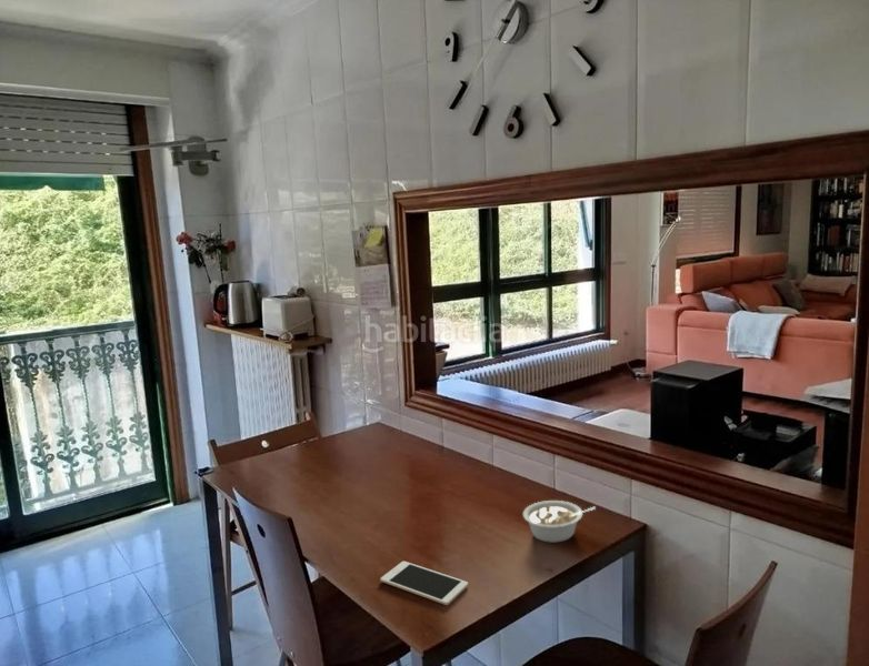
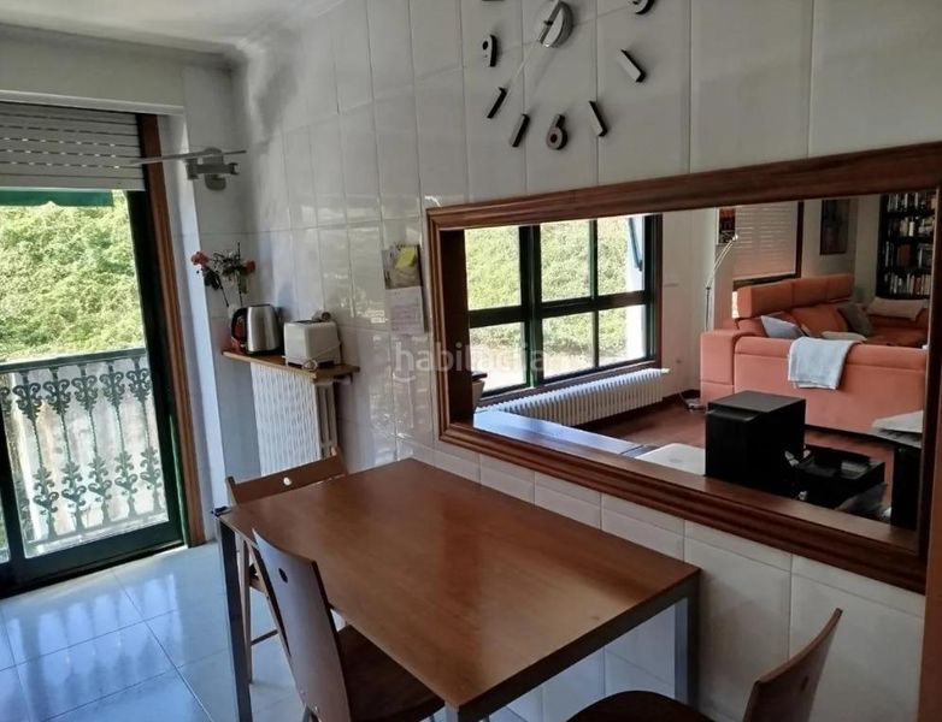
- cell phone (423, 582)
- legume (555, 519)
